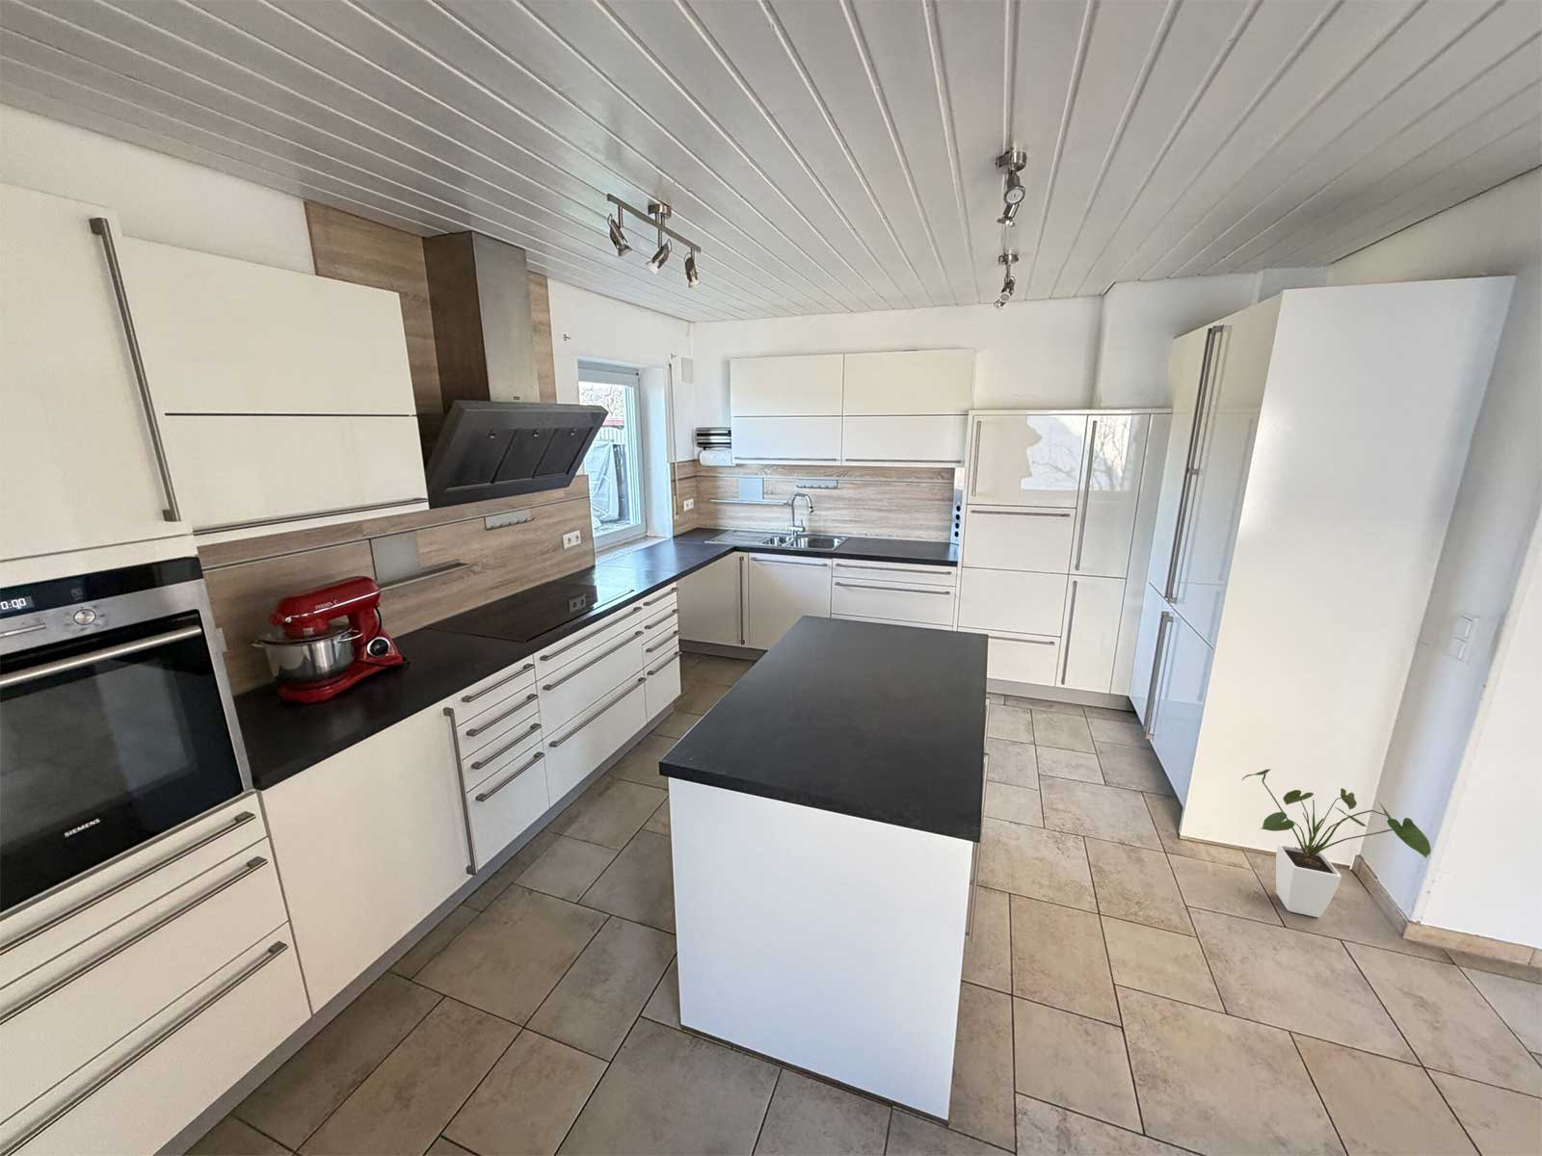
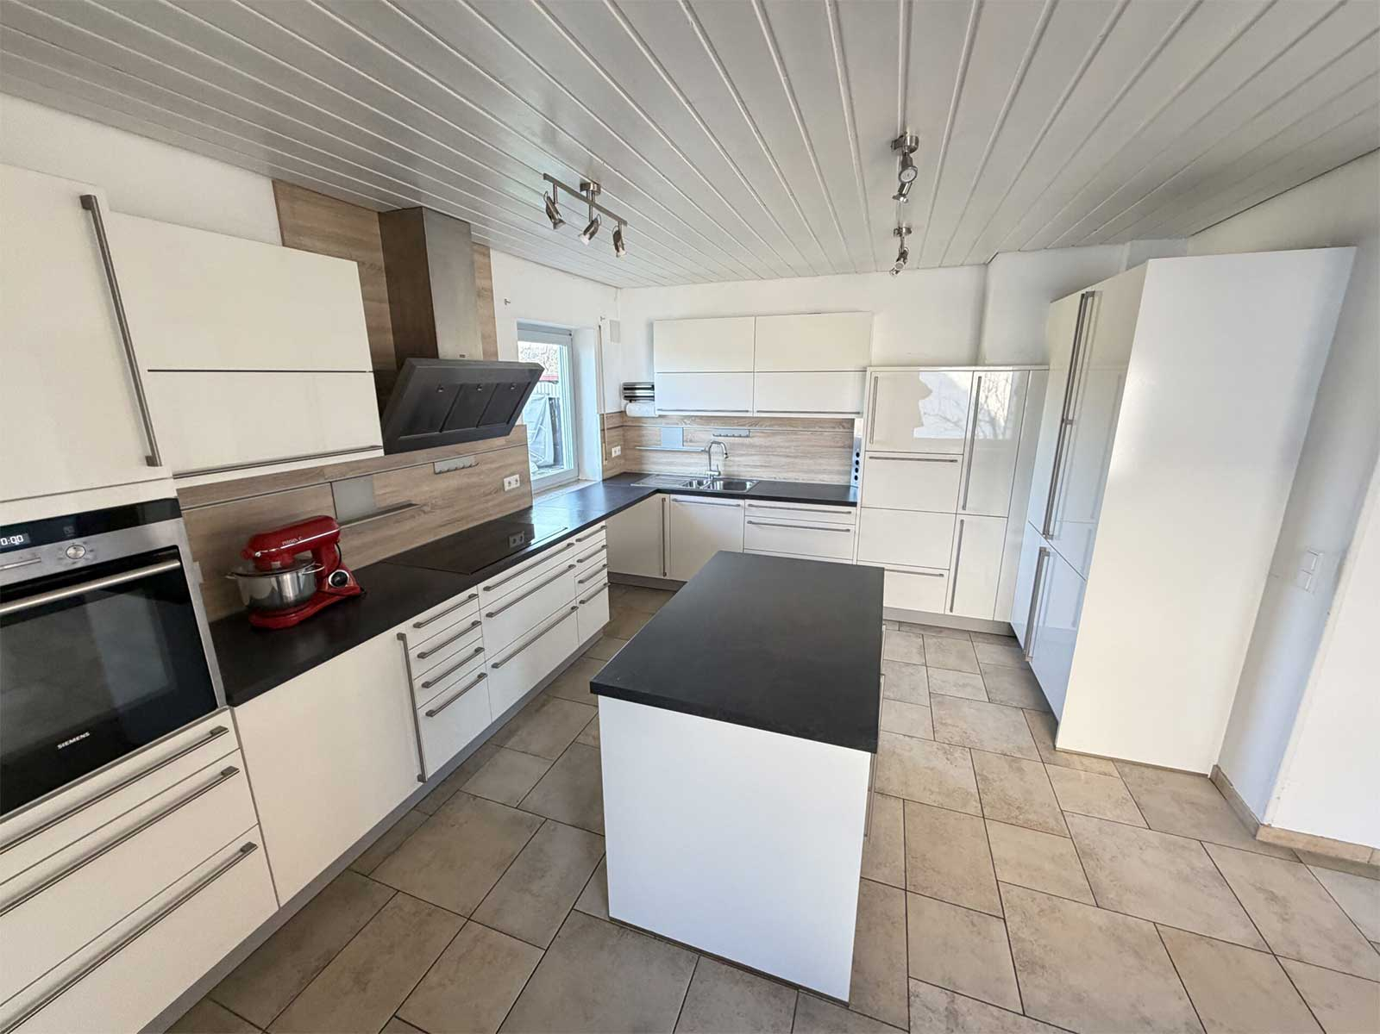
- house plant (1319, 855)
